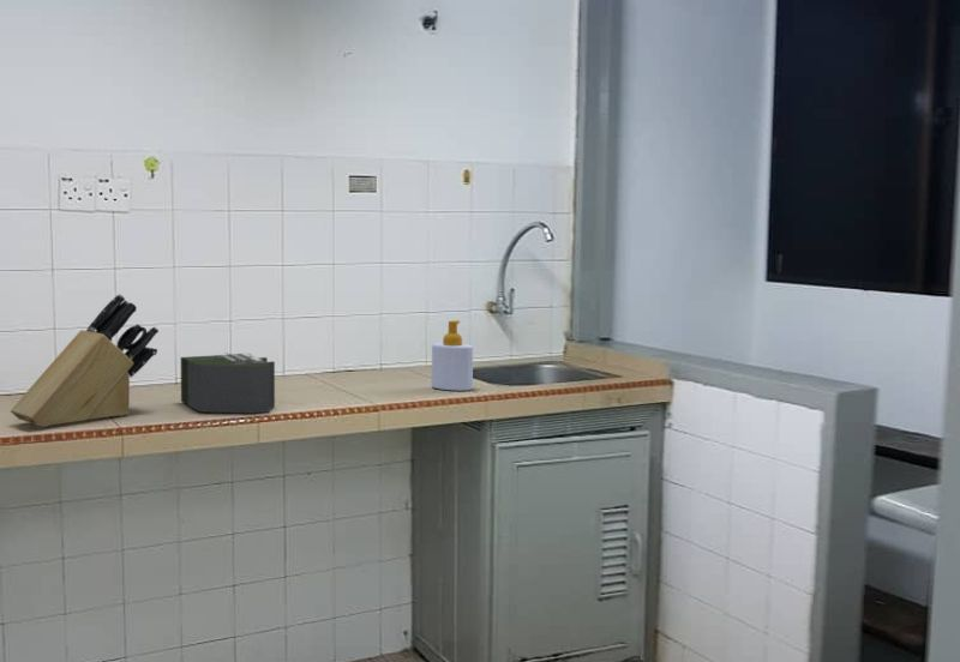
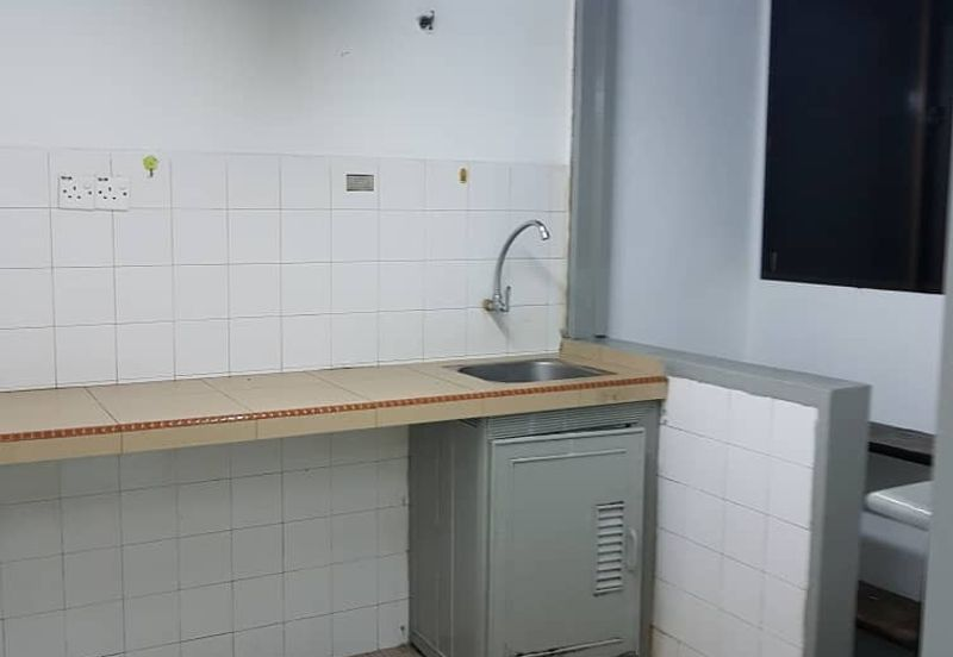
- soap bottle (452, 354)
- toaster (228, 380)
- knife block (88, 356)
